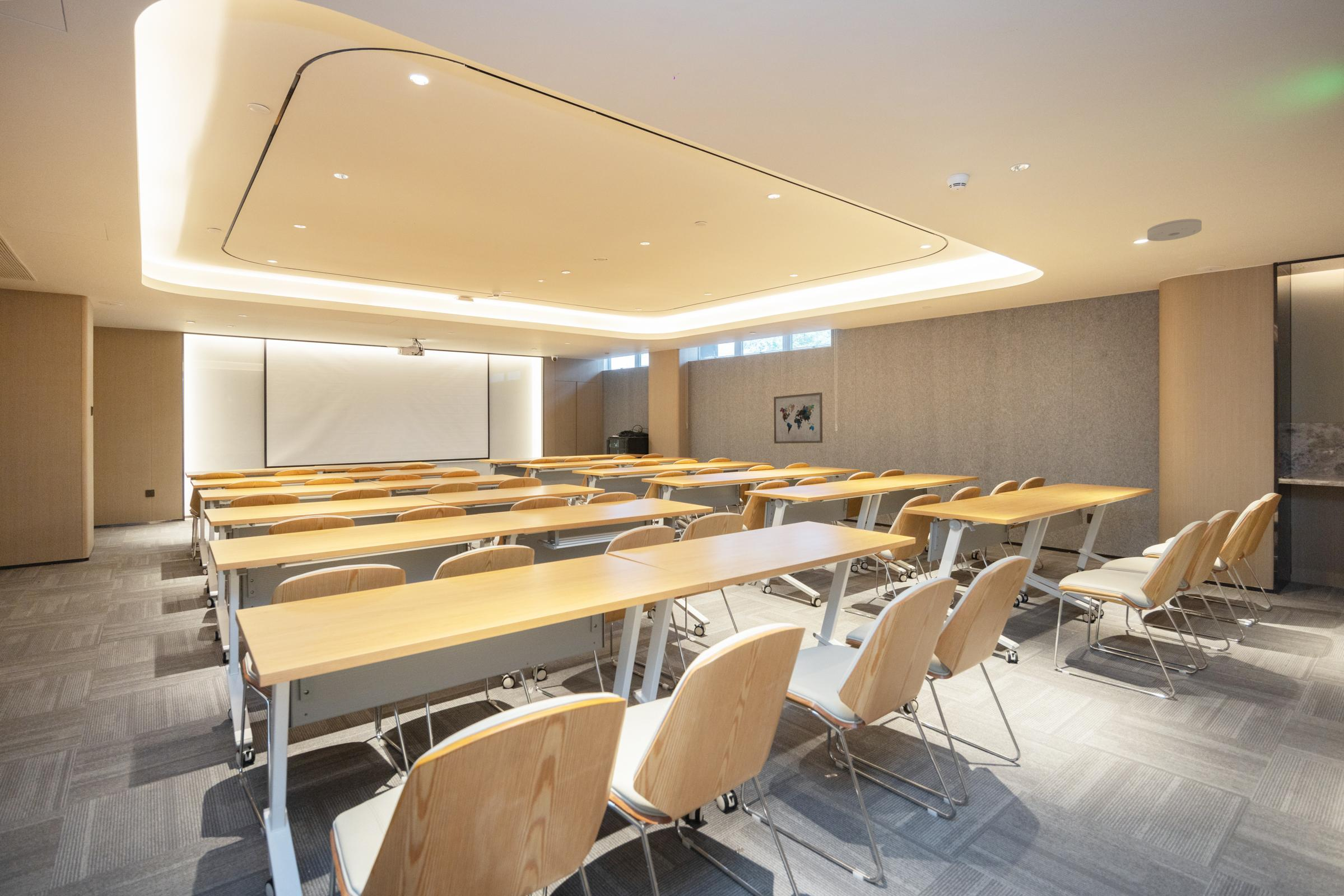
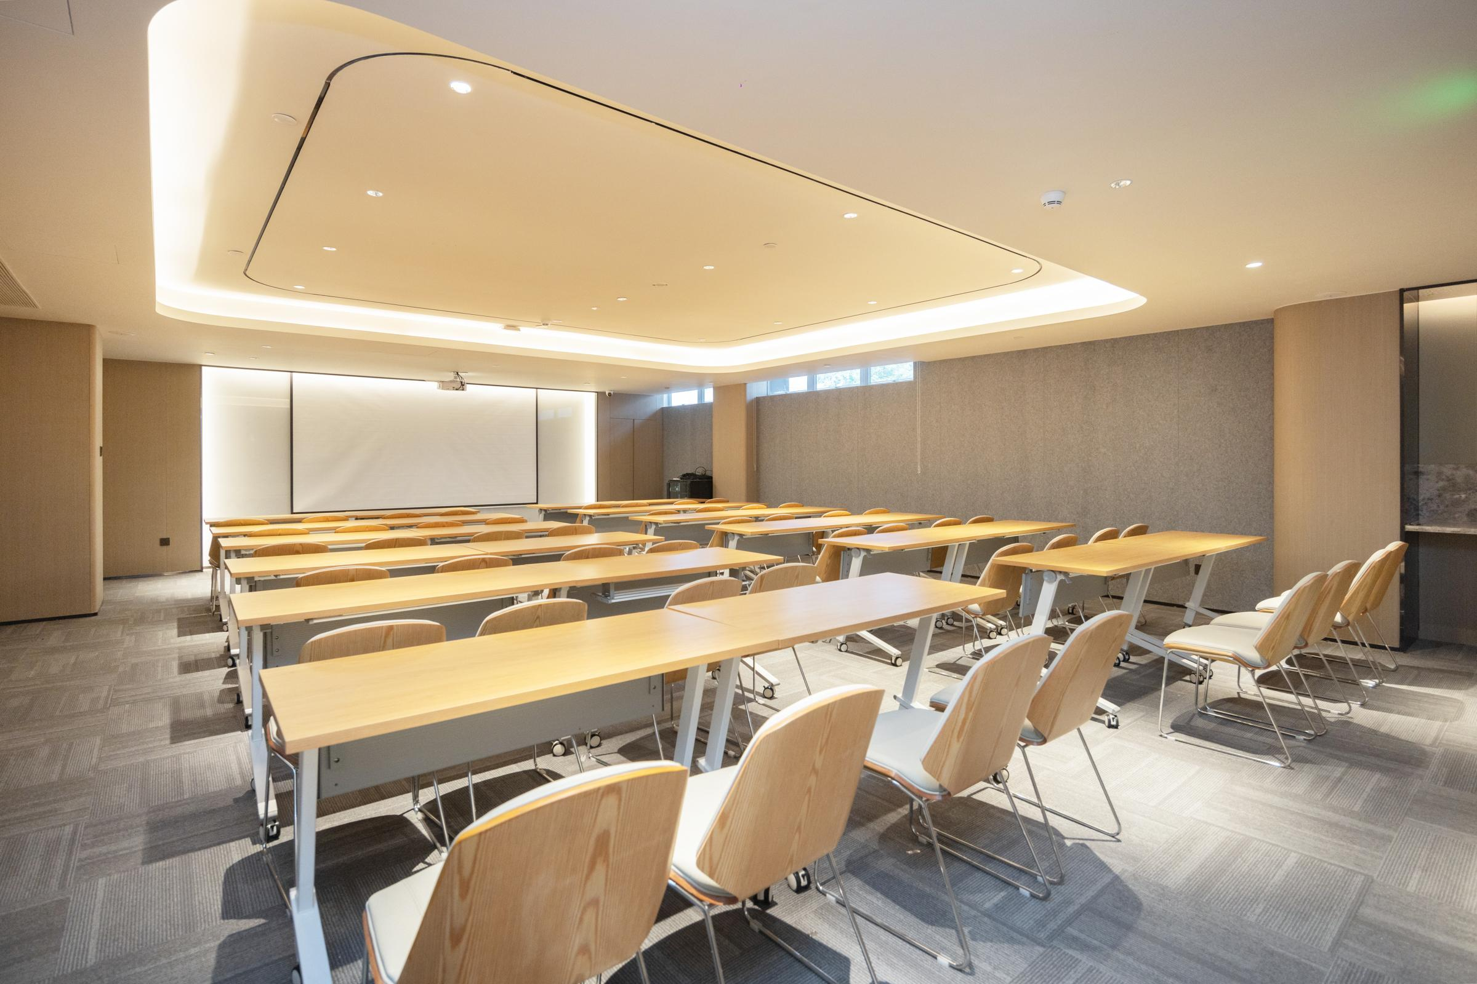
- wall art (797, 419)
- smoke detector (1174, 230)
